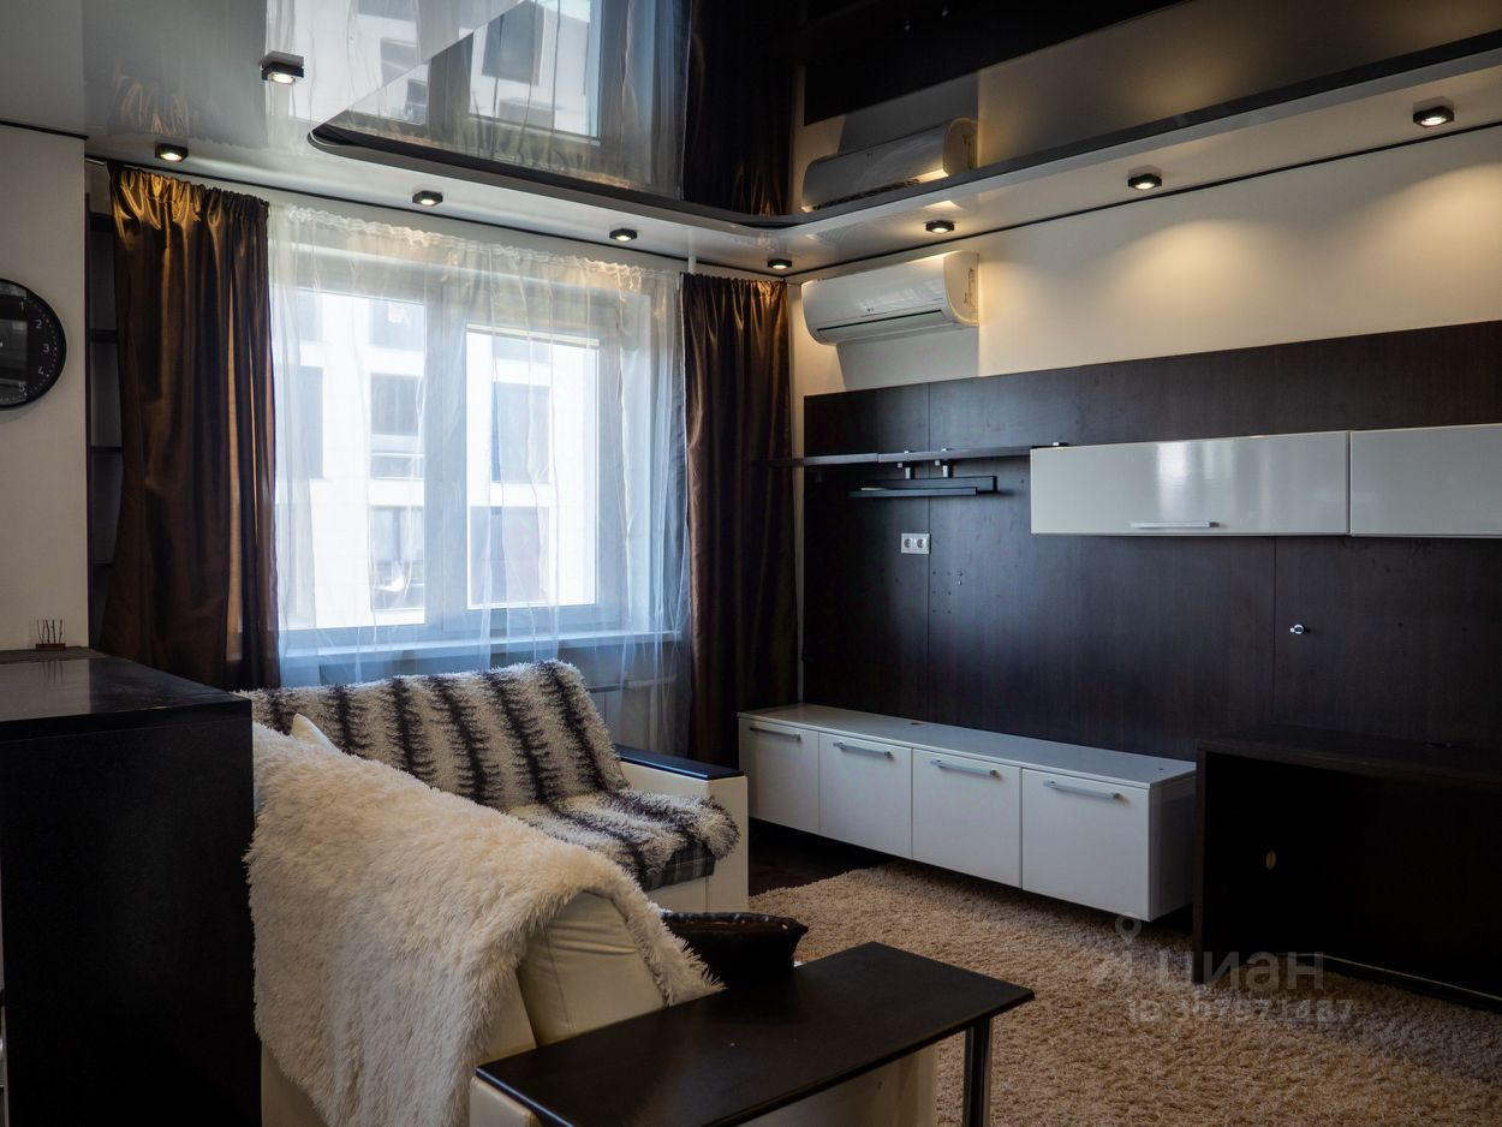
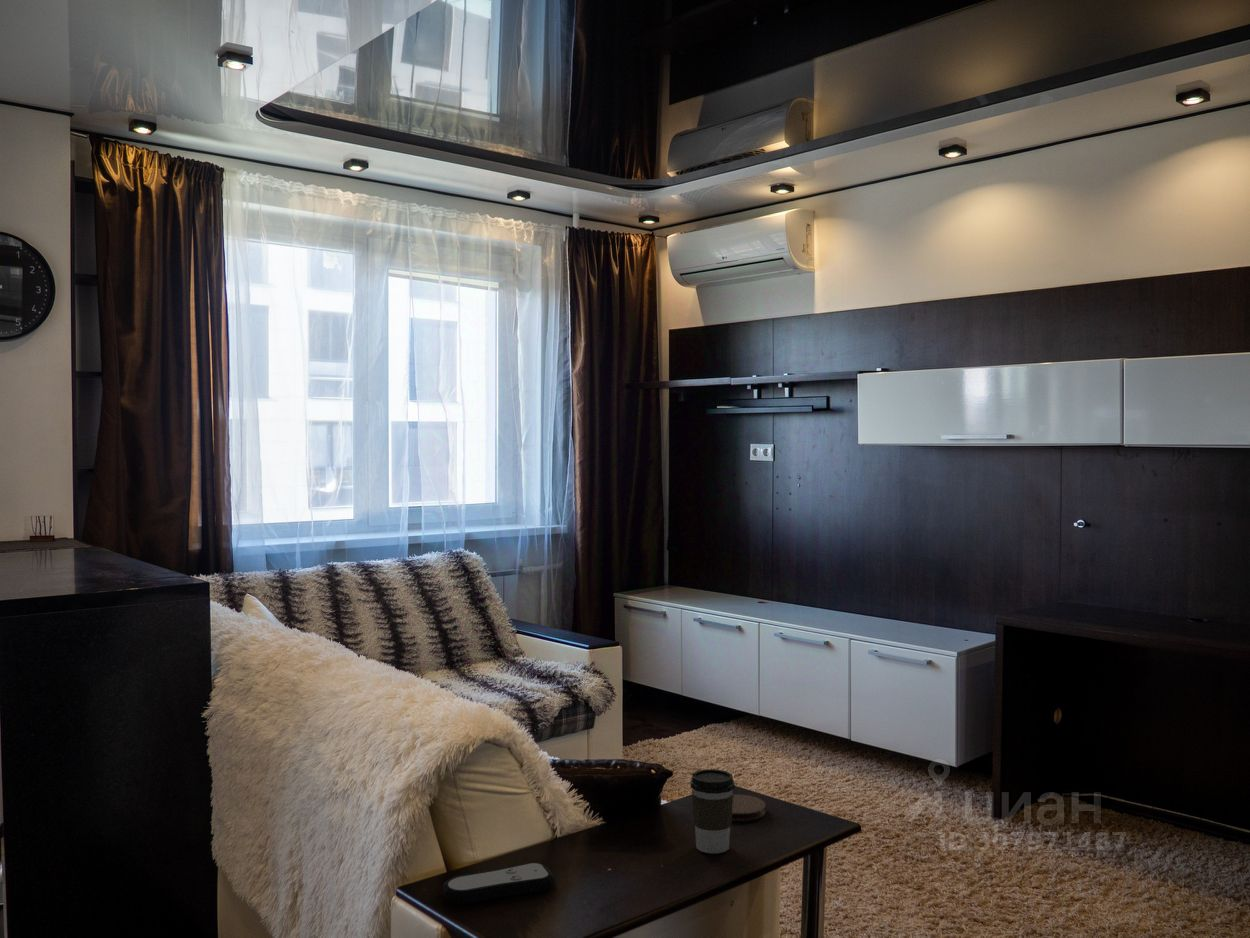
+ coffee cup (712, 811)
+ coaster (738, 807)
+ remote control (498, 882)
